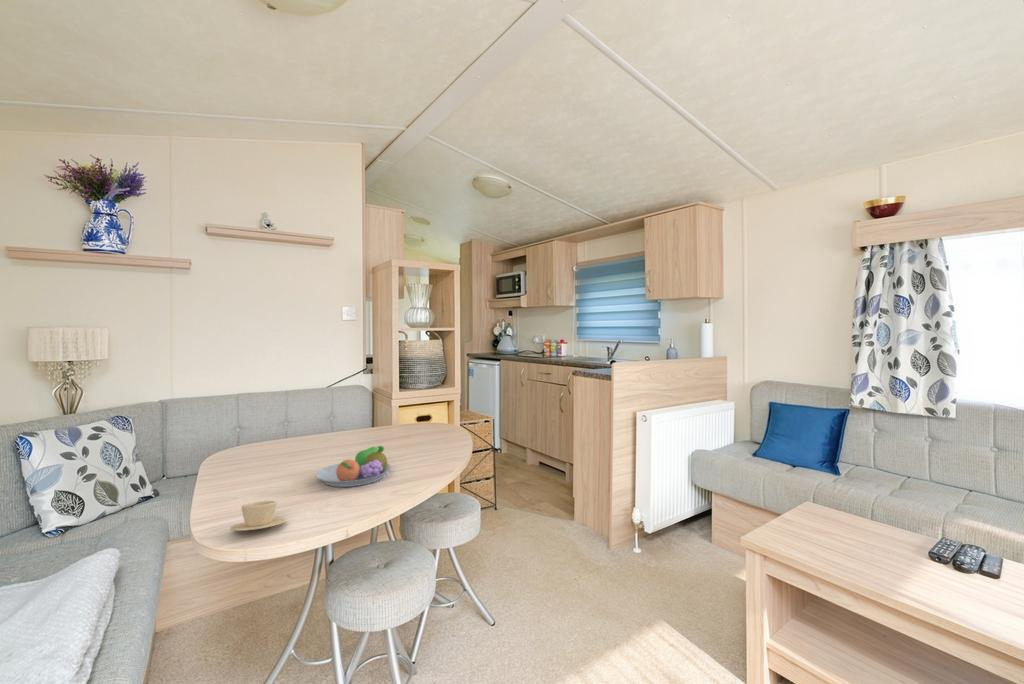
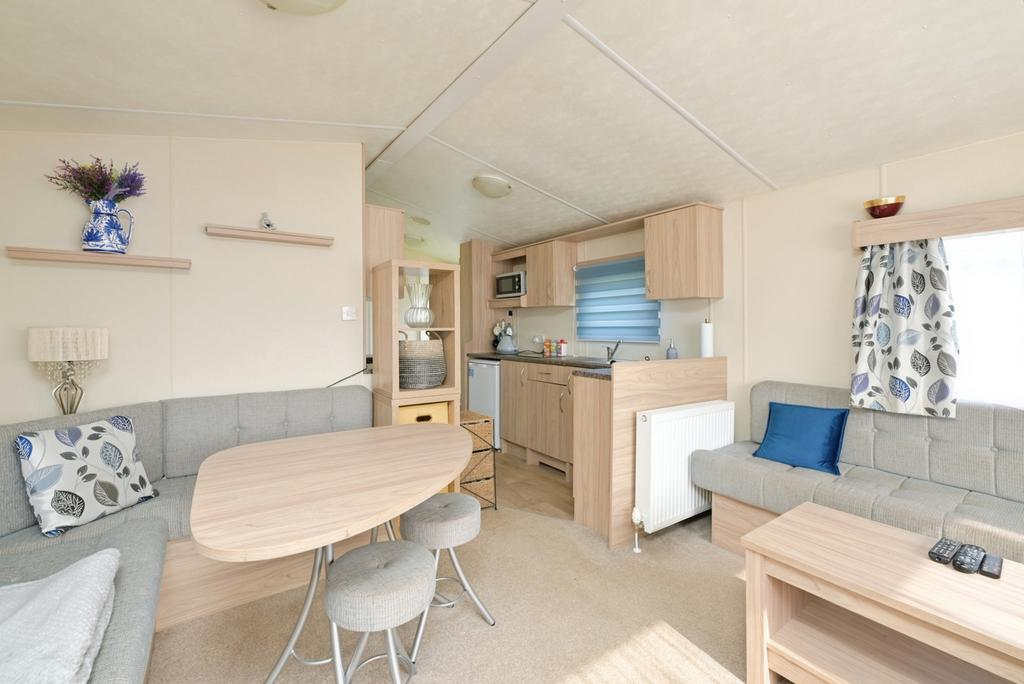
- cup (259, 515)
- fruit bowl (357, 462)
